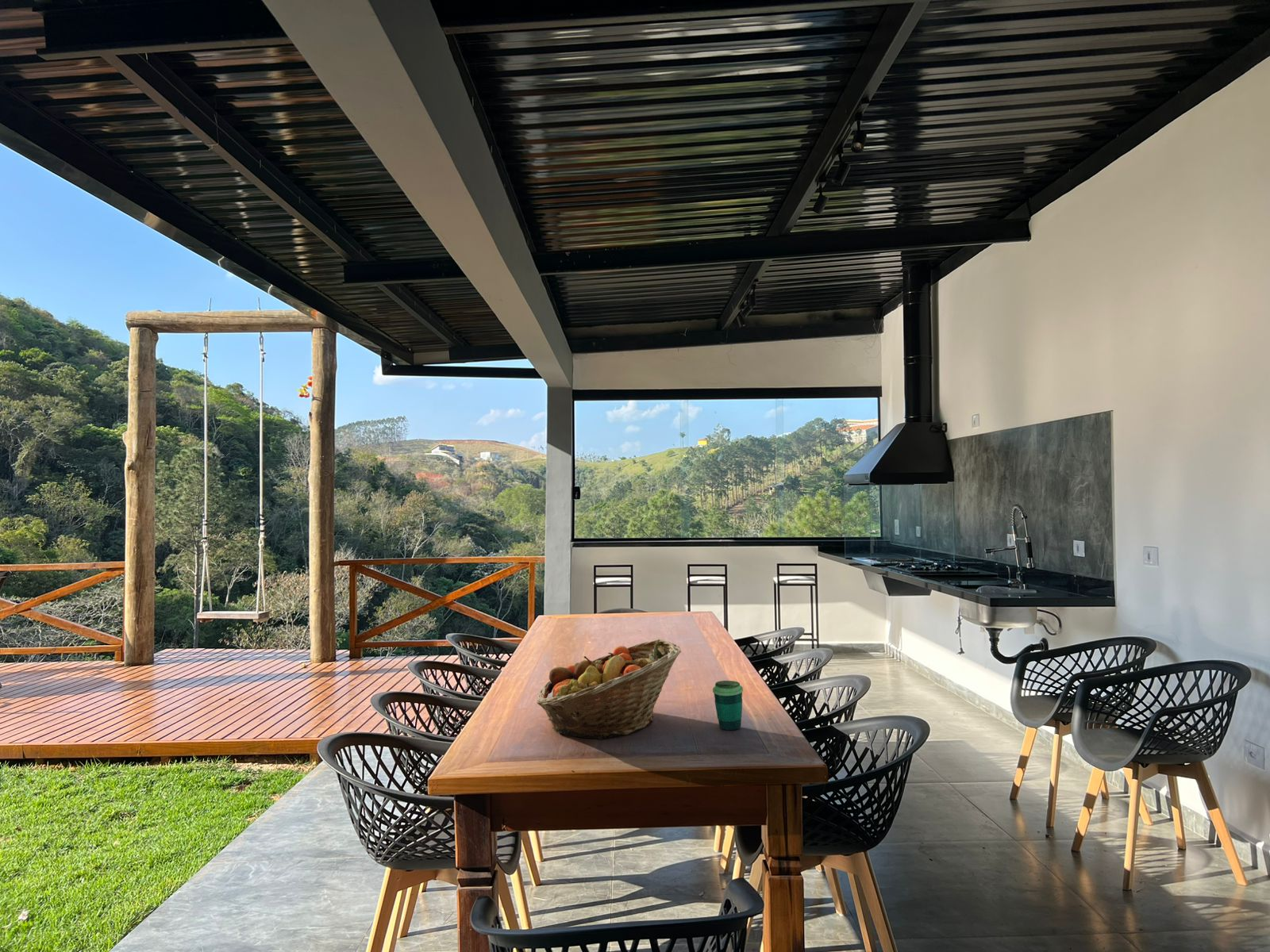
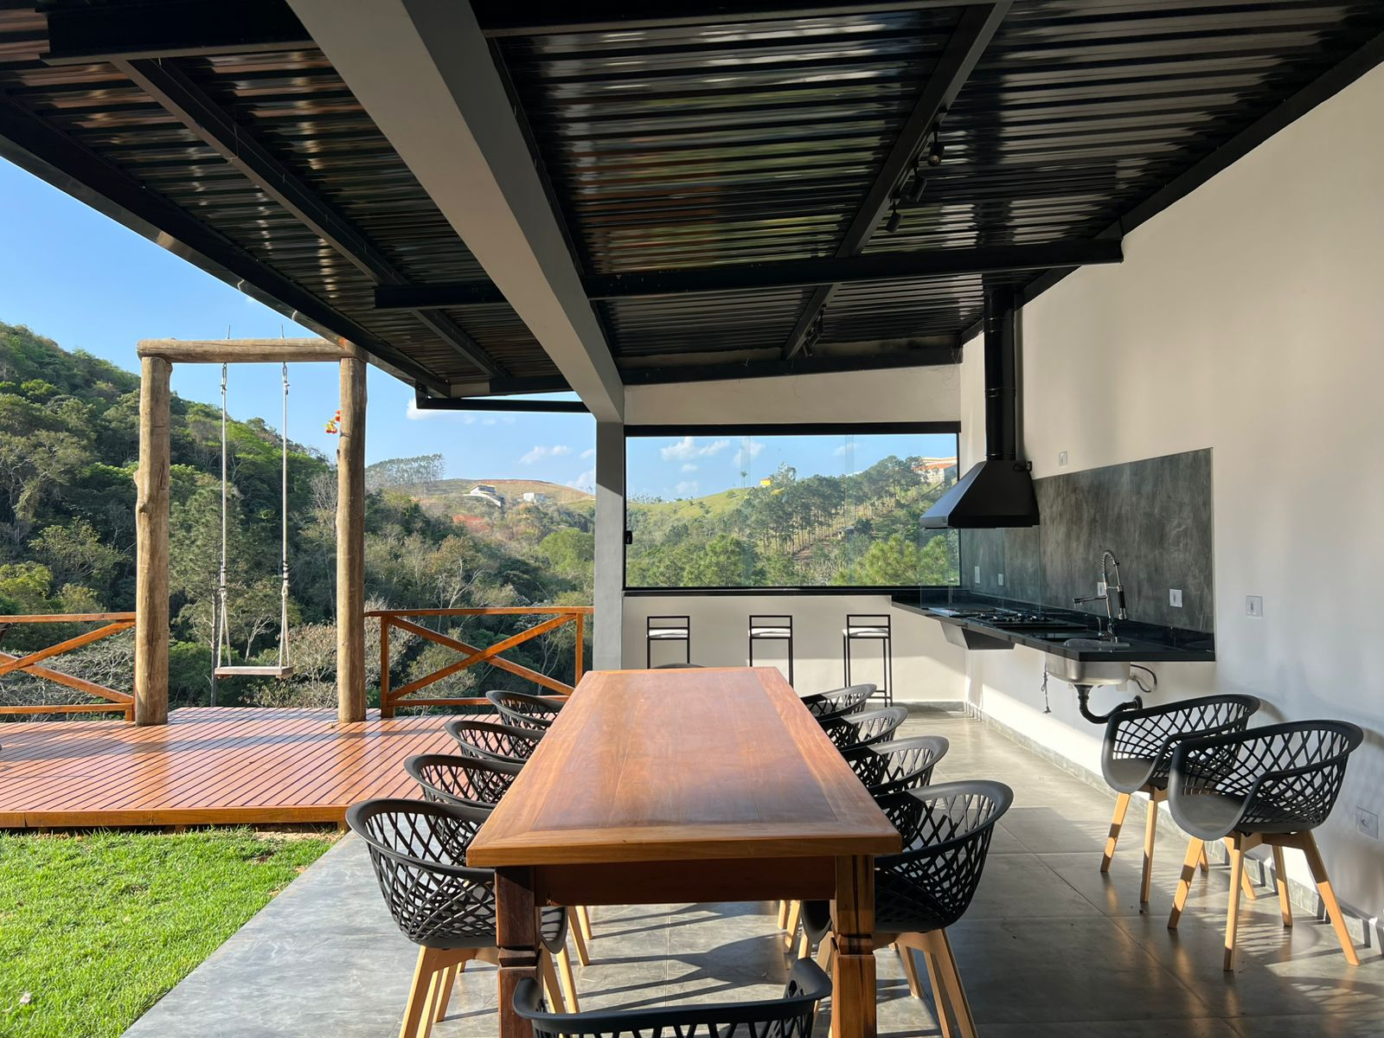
- fruit basket (609, 684)
- cup (728, 705)
